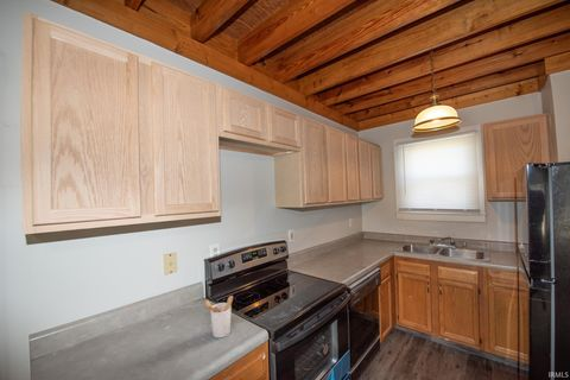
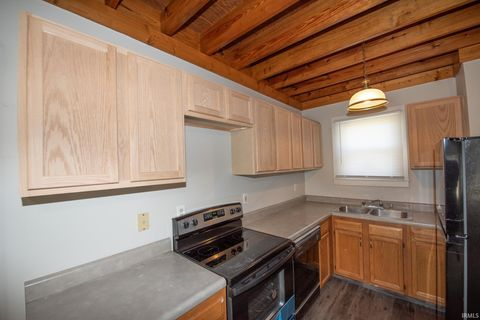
- utensil holder (218, 316)
